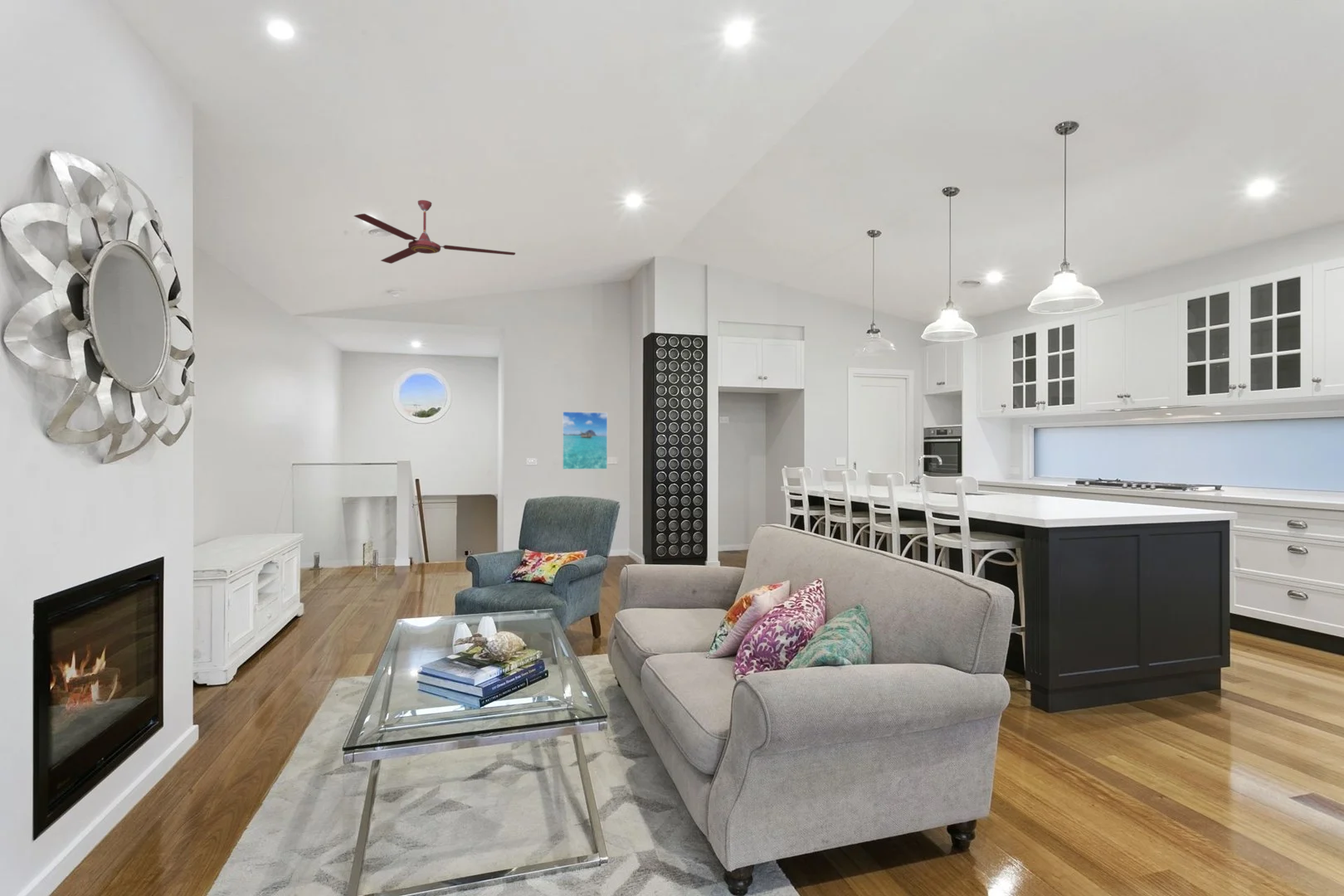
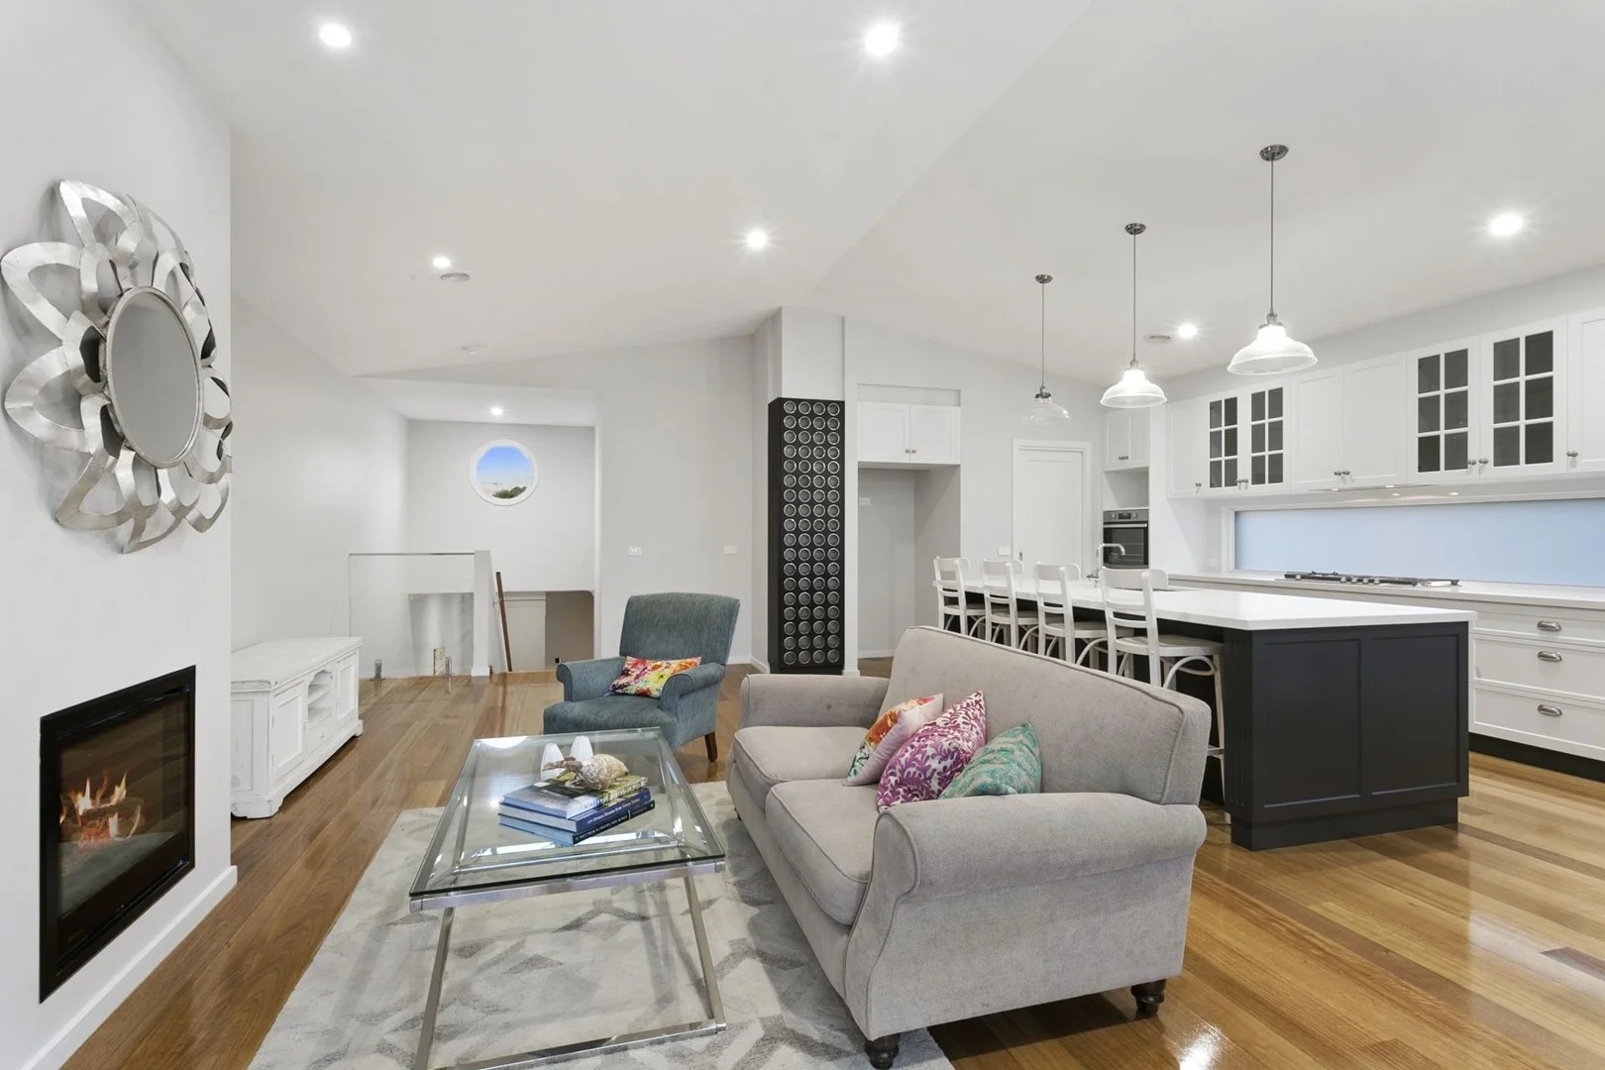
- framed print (585, 441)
- ceiling fan (434, 242)
